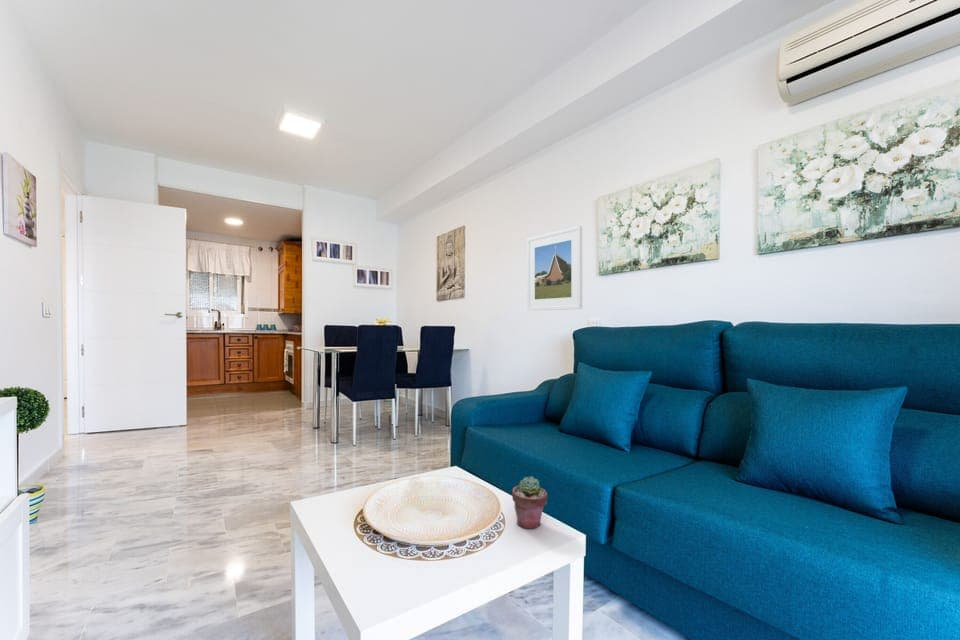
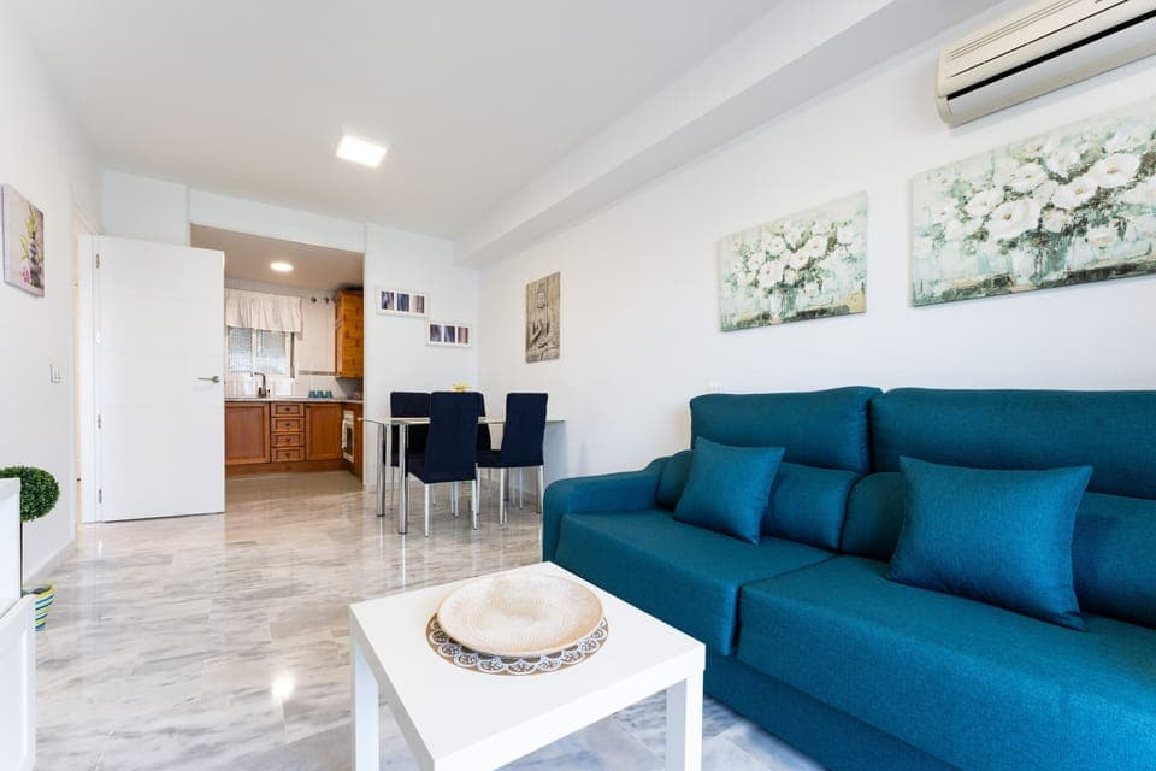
- potted succulent (529, 500)
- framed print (552, 271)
